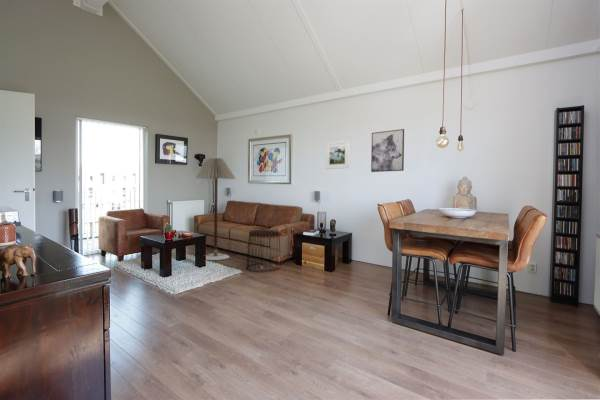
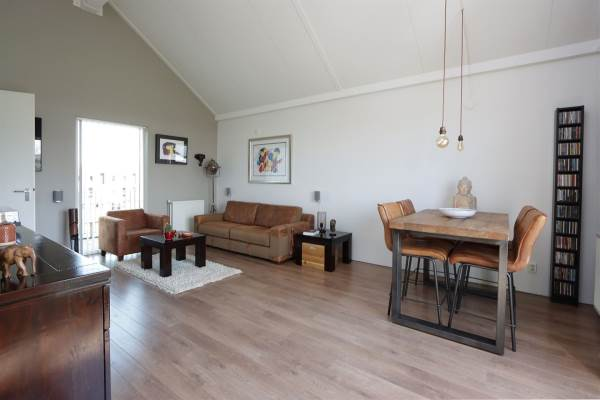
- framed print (337, 155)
- wall art (387, 151)
- stool (261, 249)
- floor lamp (215, 207)
